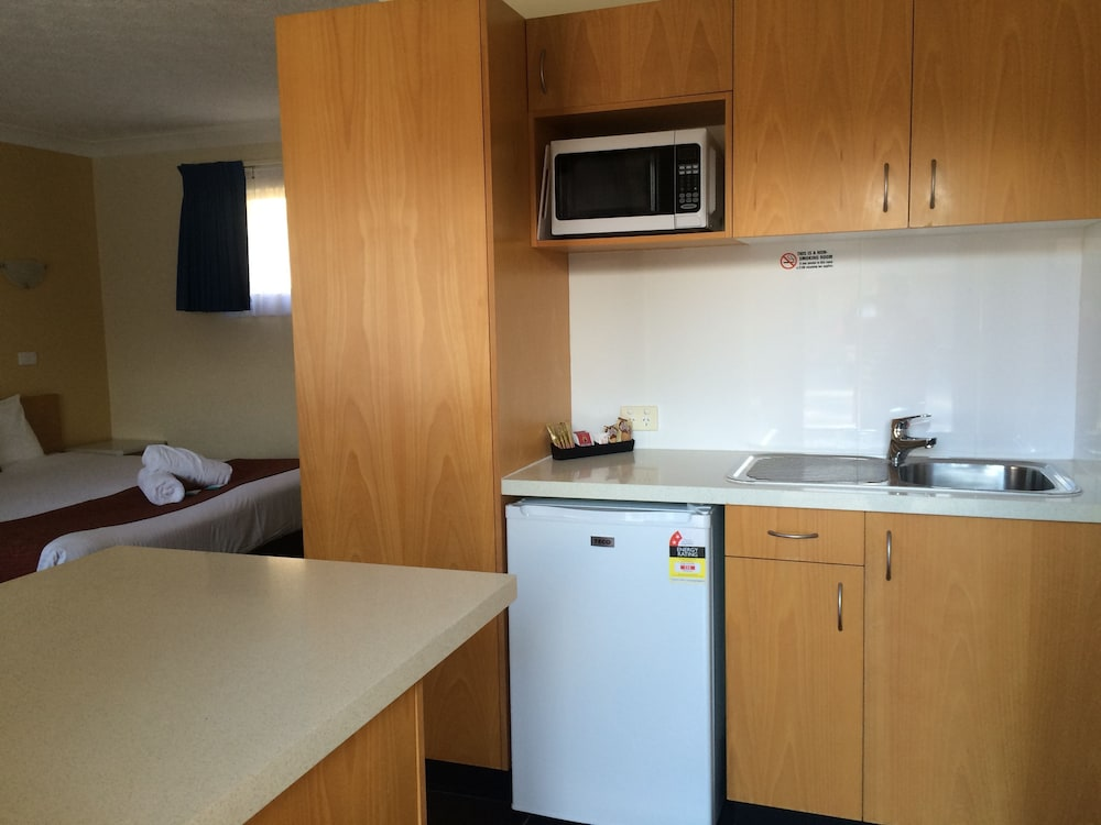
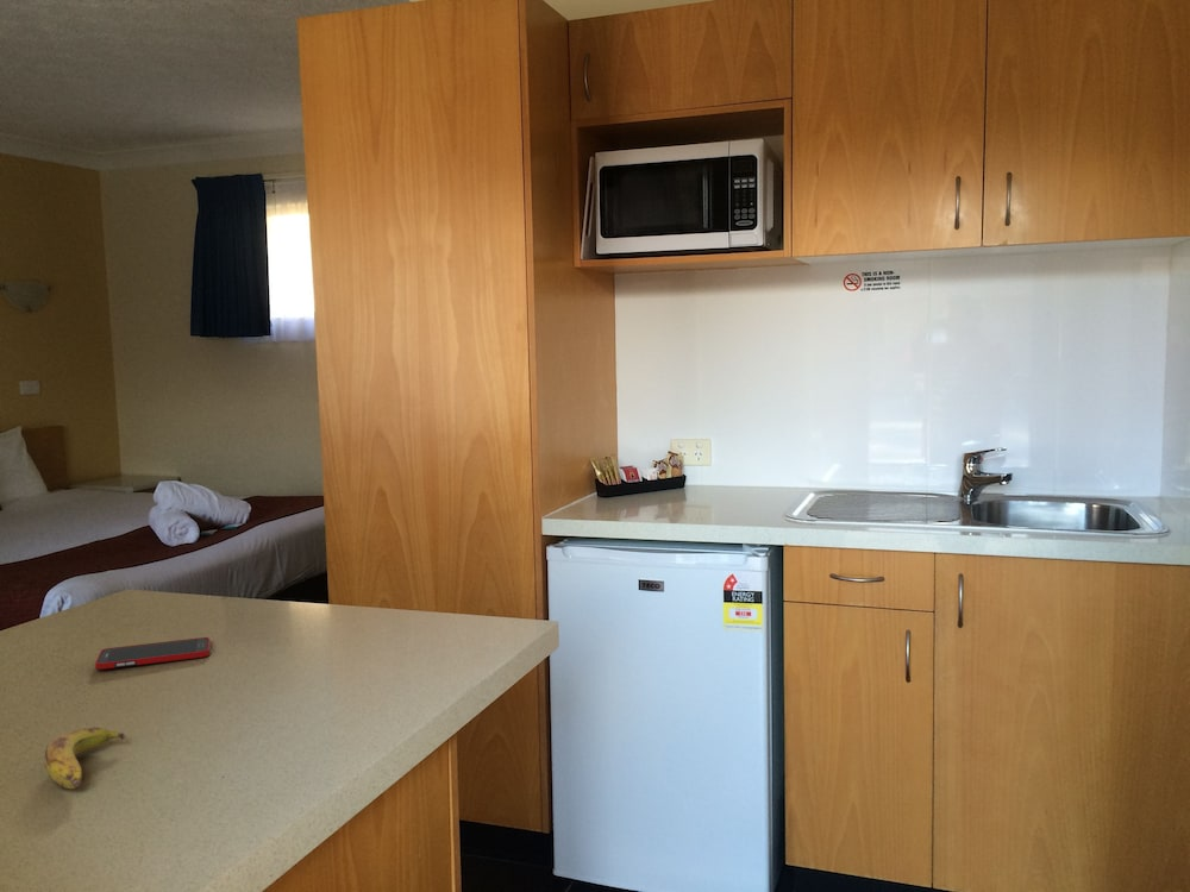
+ banana (81, 752)
+ cell phone (155, 653)
